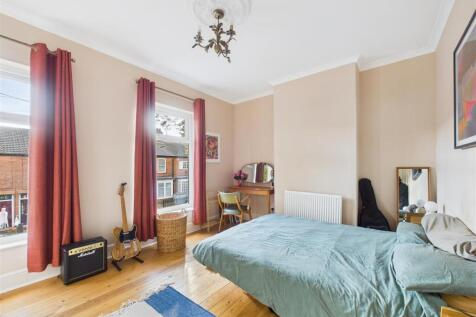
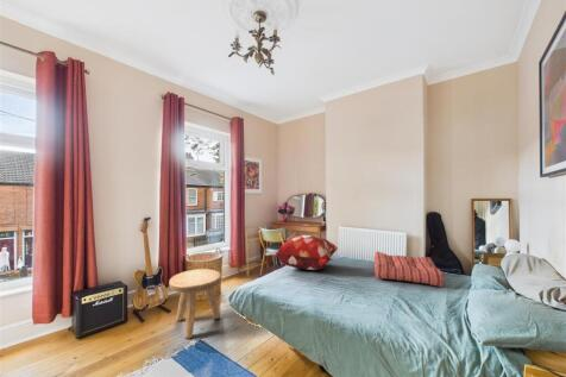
+ decorative pillow (308, 251)
+ seat cushion (404, 266)
+ stool (195, 300)
